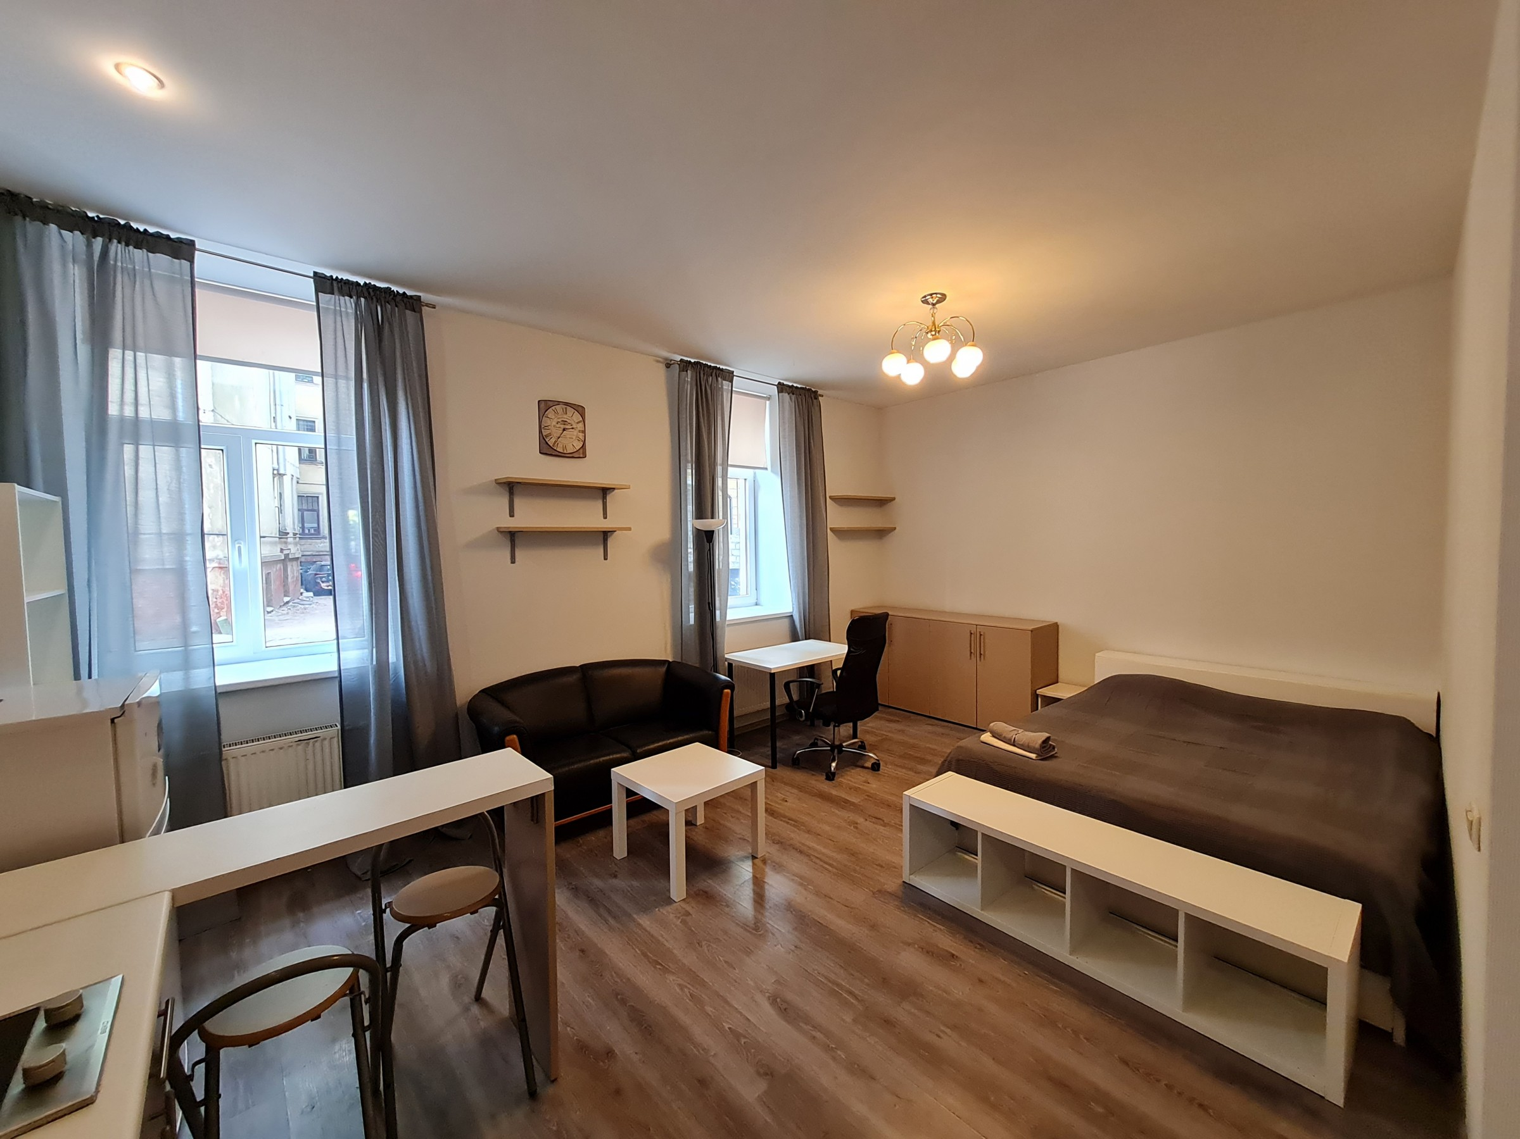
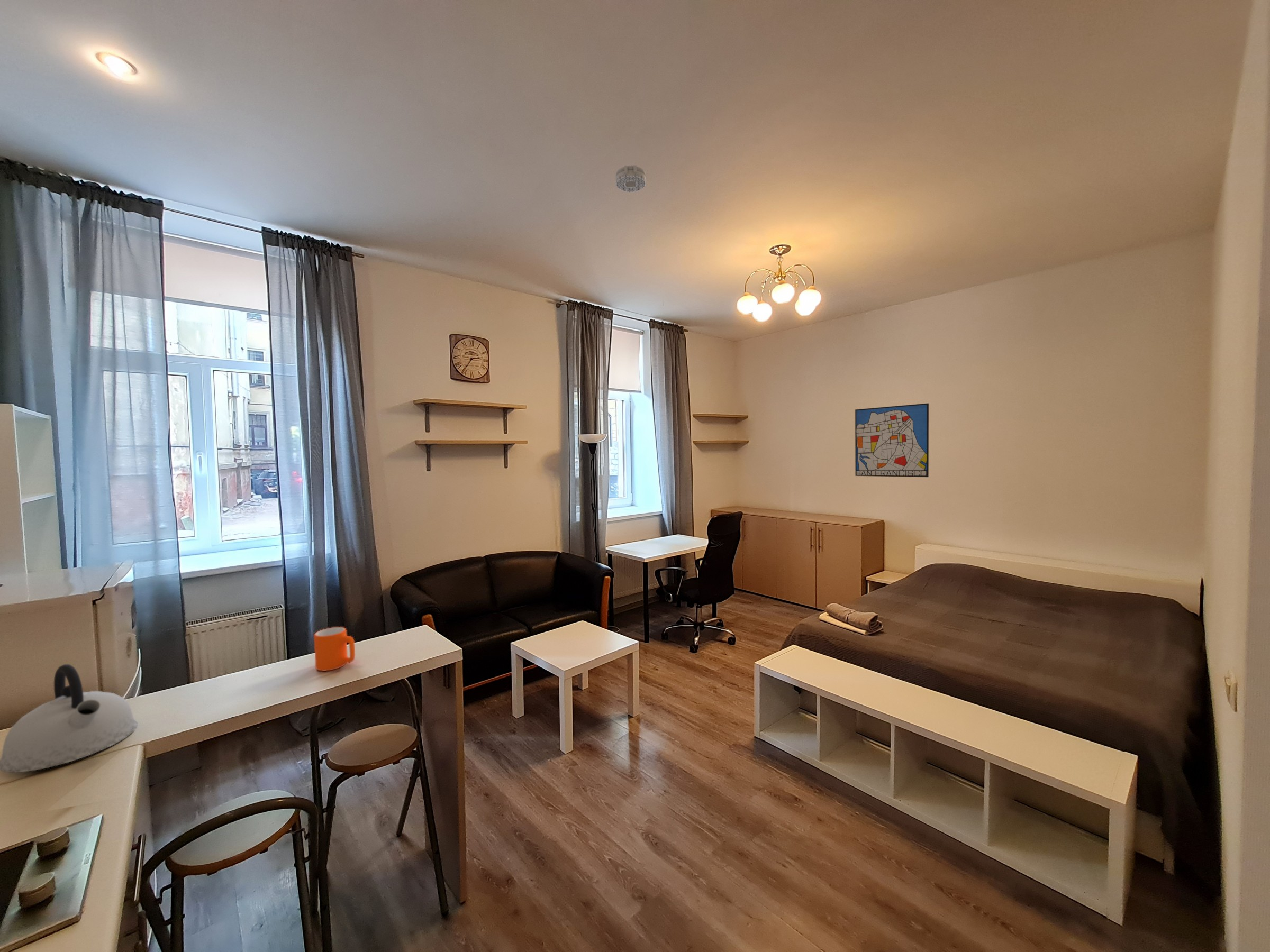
+ smoke detector (630, 178)
+ mug (337, 648)
+ kettle (71, 706)
+ wall art (890, 442)
